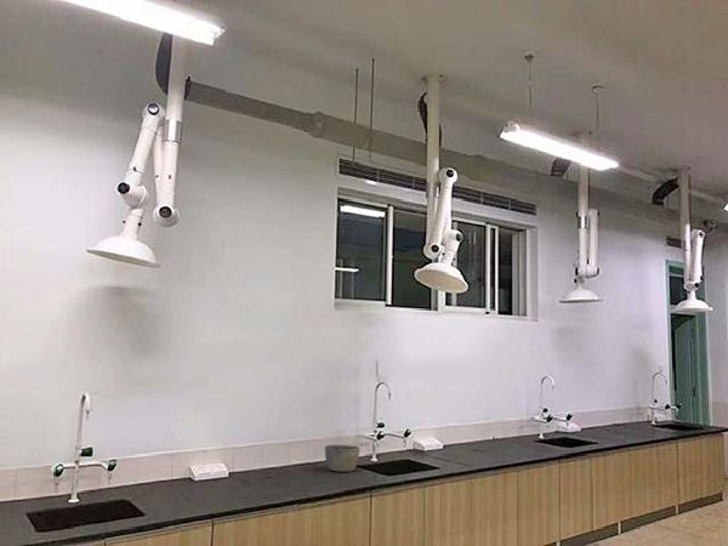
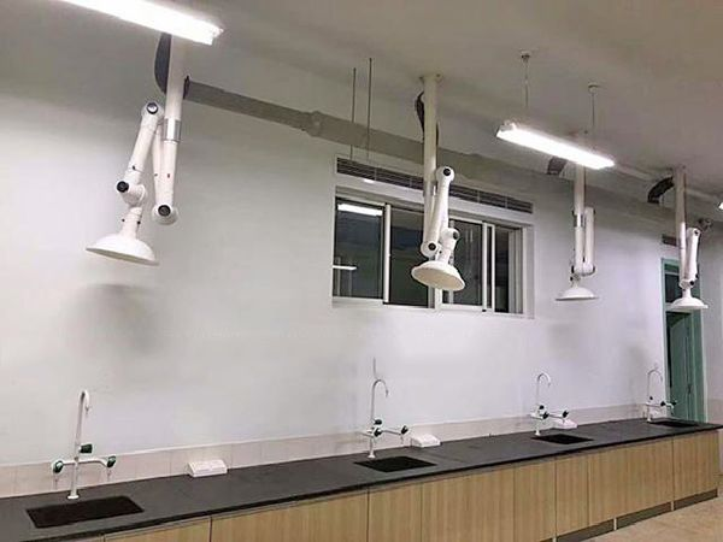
- bowl (341, 457)
